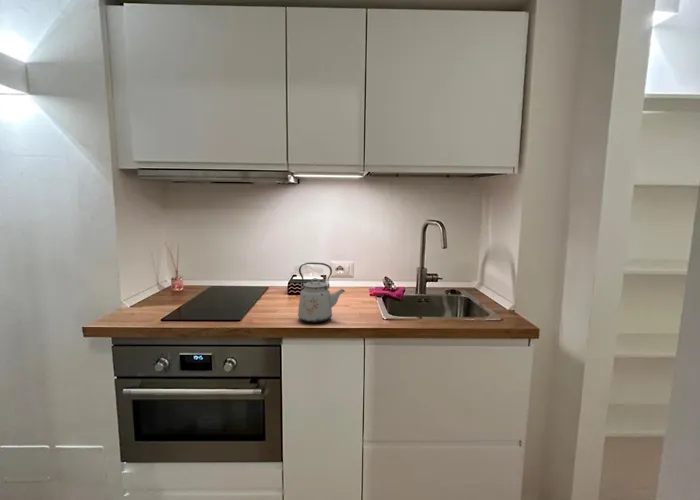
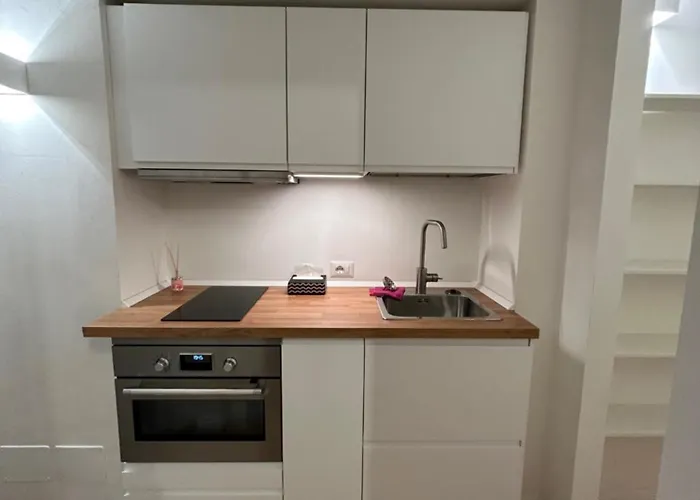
- kettle (321, 291)
